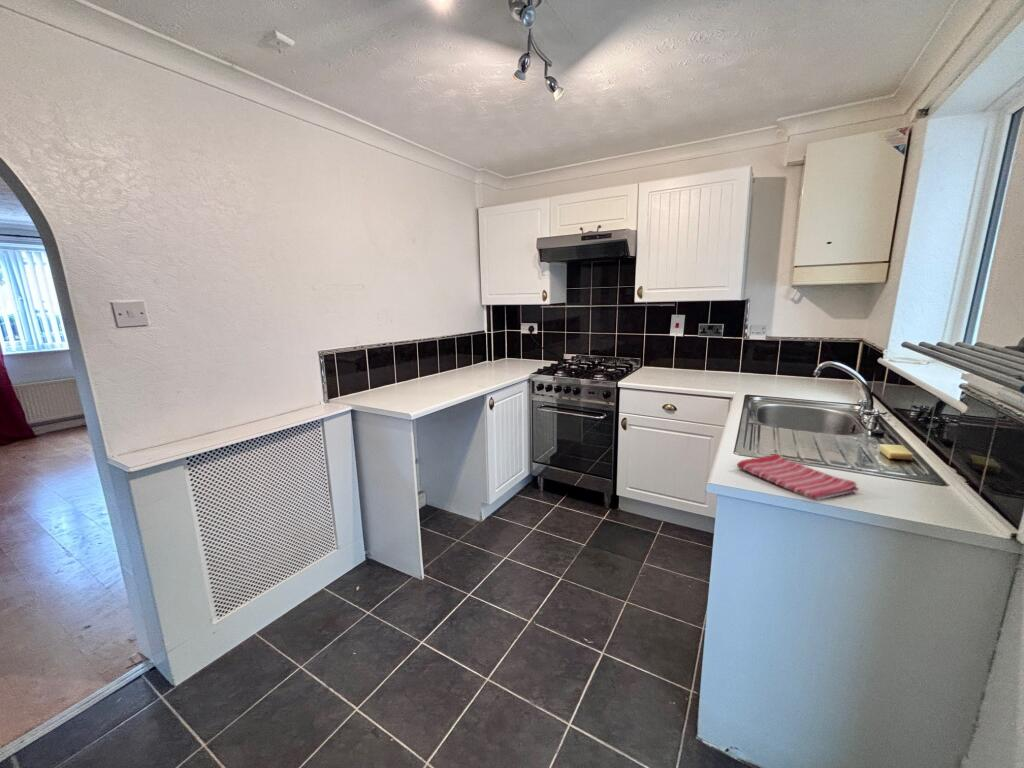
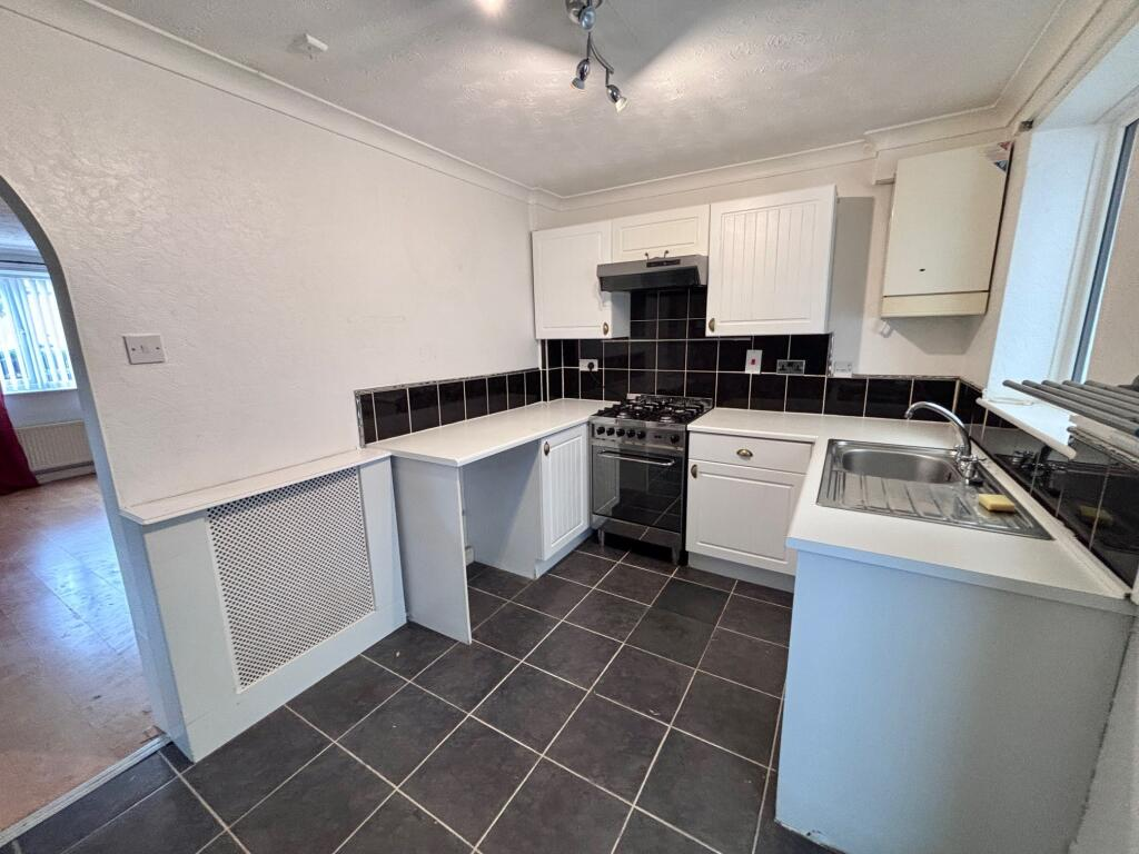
- dish towel (793, 474)
